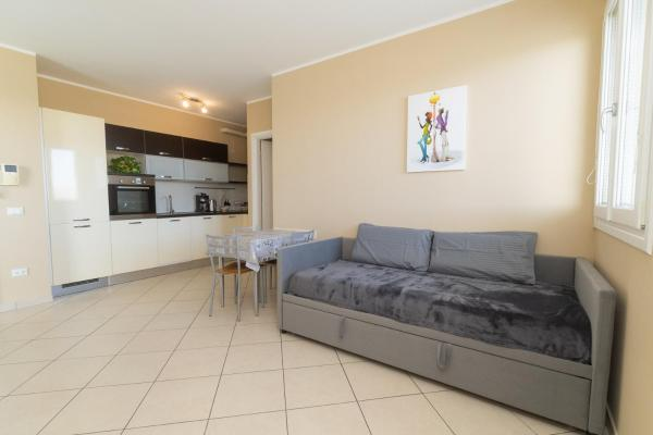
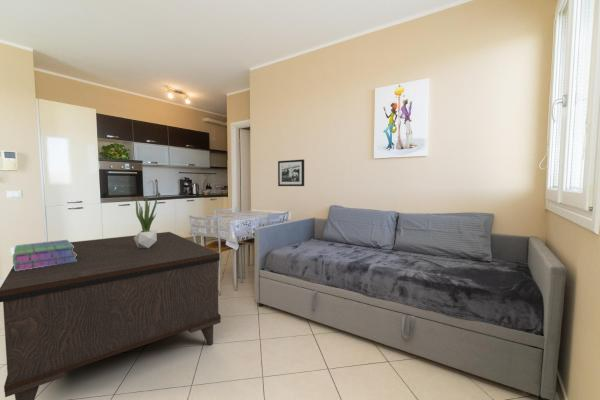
+ picture frame (290, 173)
+ stack of books (44, 253)
+ potted plant (145, 221)
+ coffee table (118, 294)
